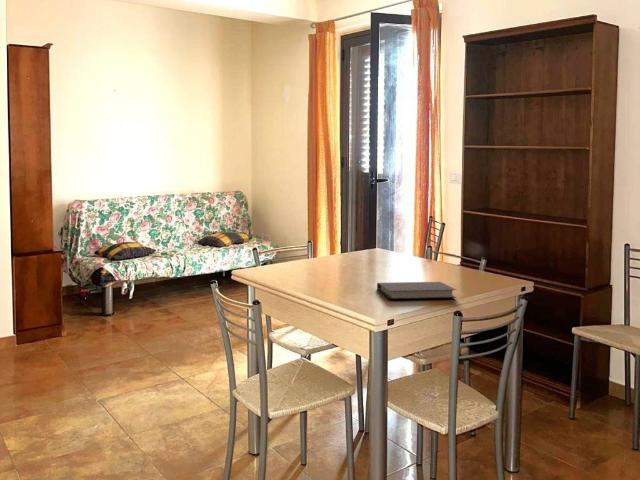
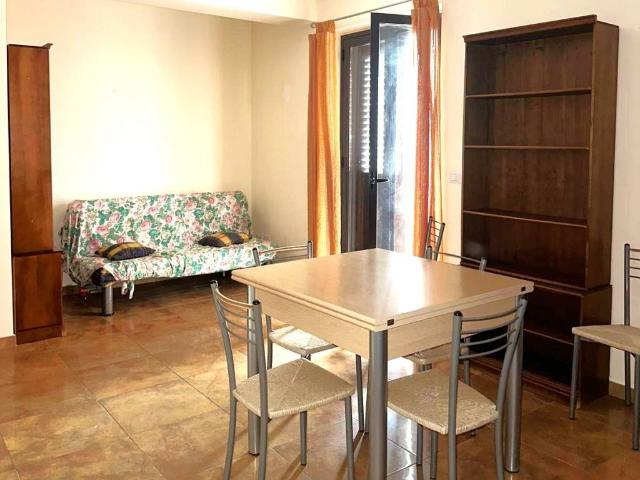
- notebook (415, 289)
